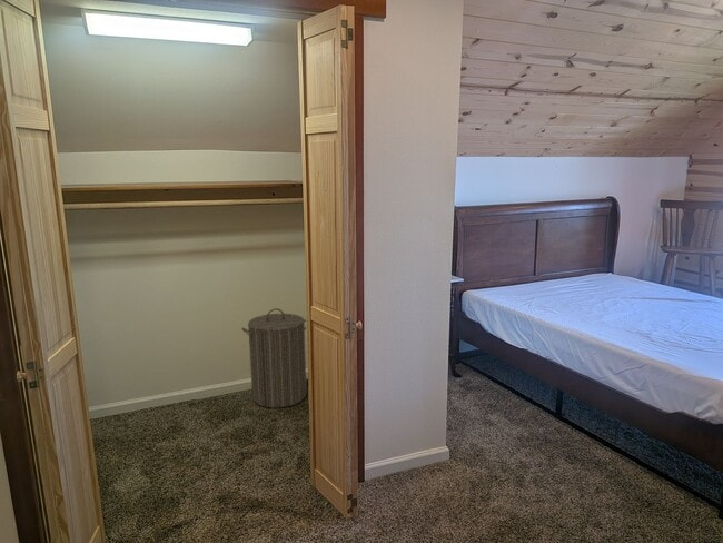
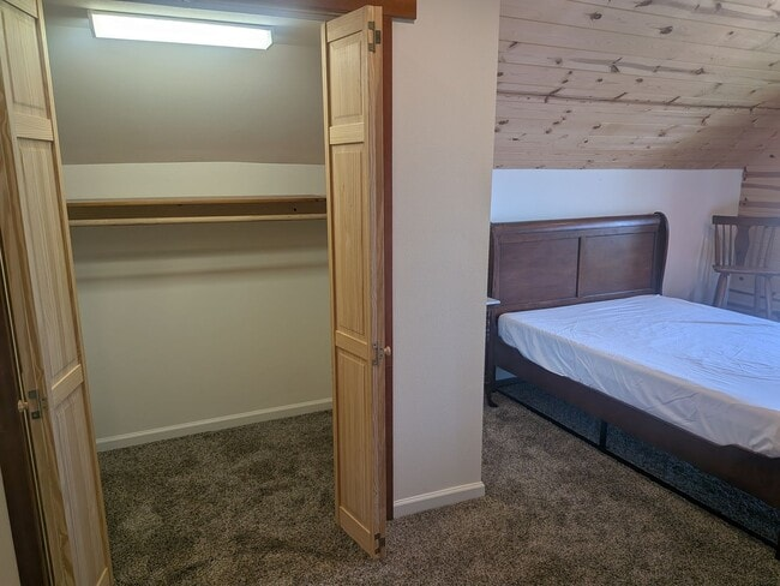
- laundry hamper (277, 353)
